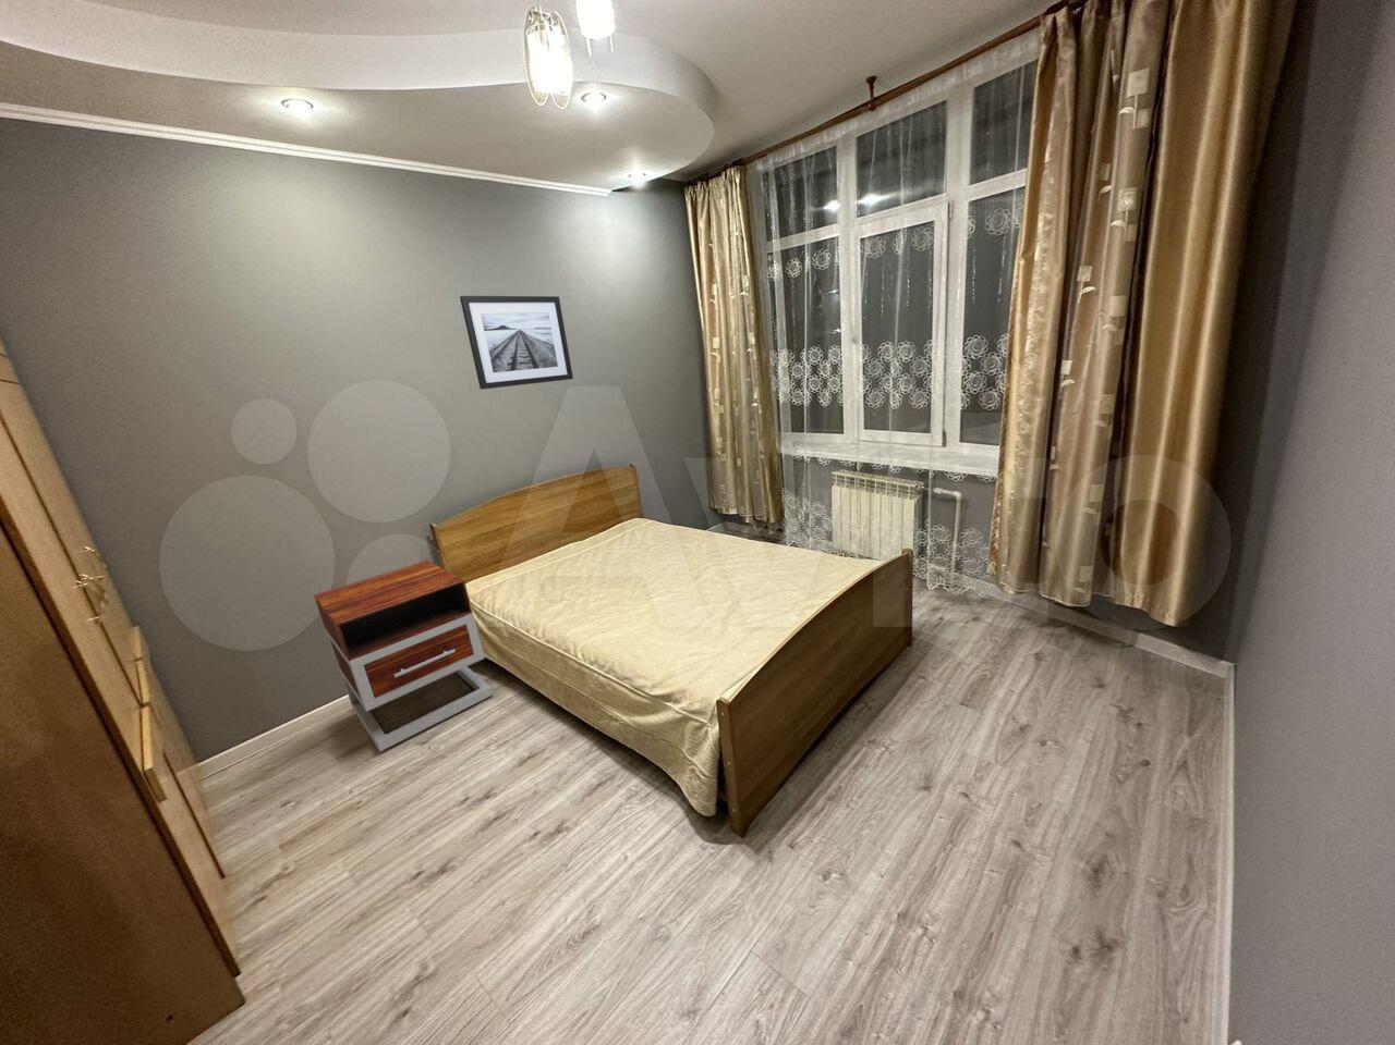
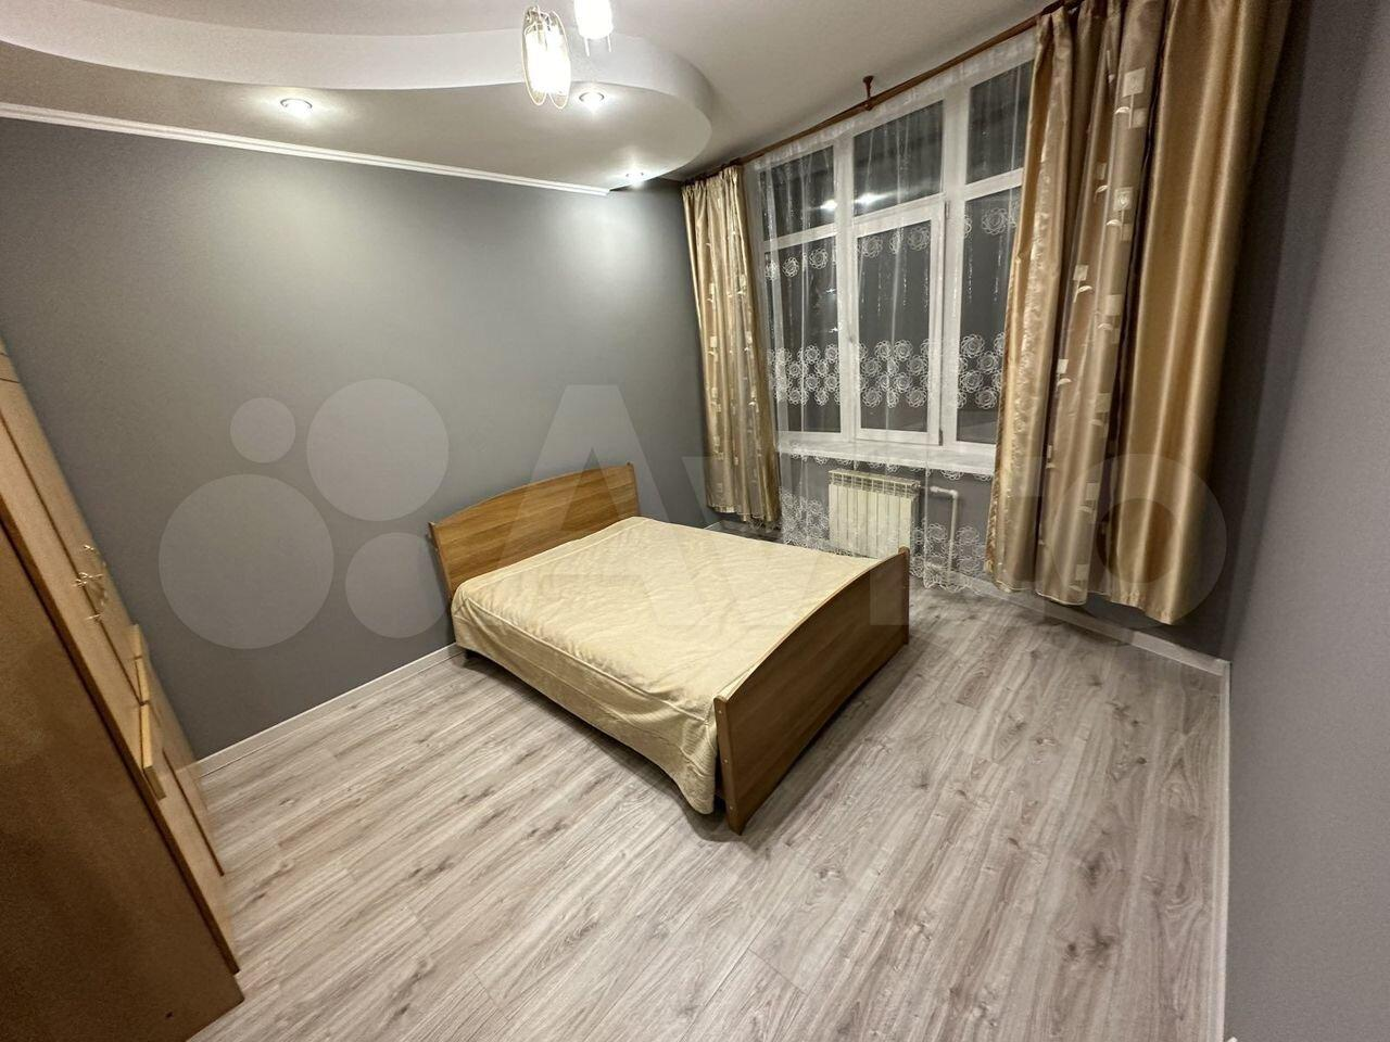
- wall art (521, 340)
- nightstand (406, 647)
